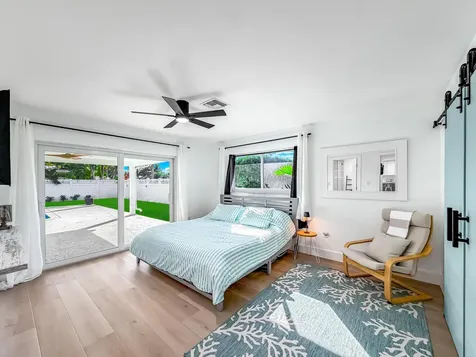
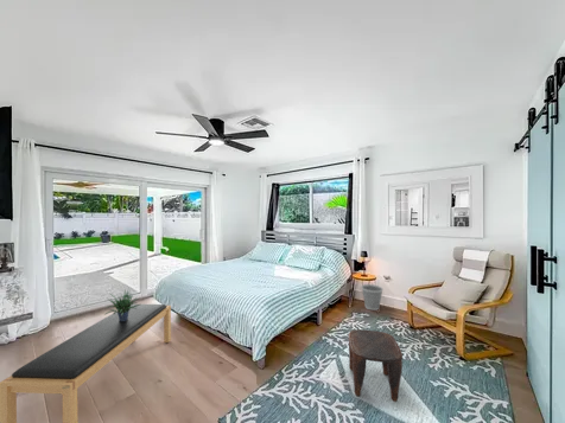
+ potted plant (121, 302)
+ wastebasket (372, 297)
+ stool (373, 360)
+ bench (109, 352)
